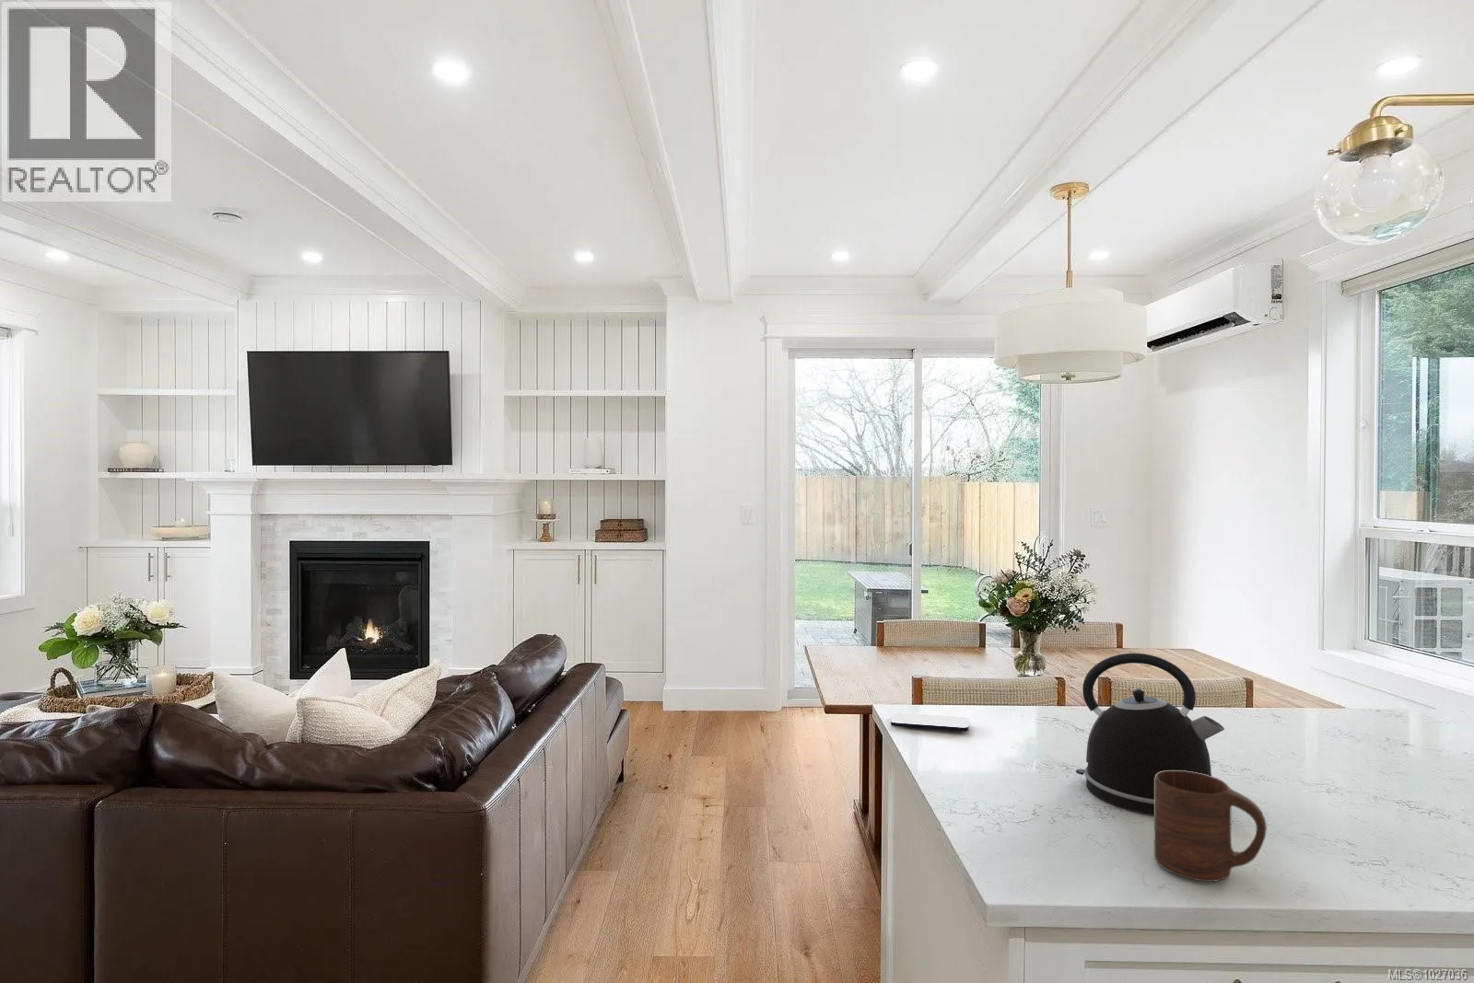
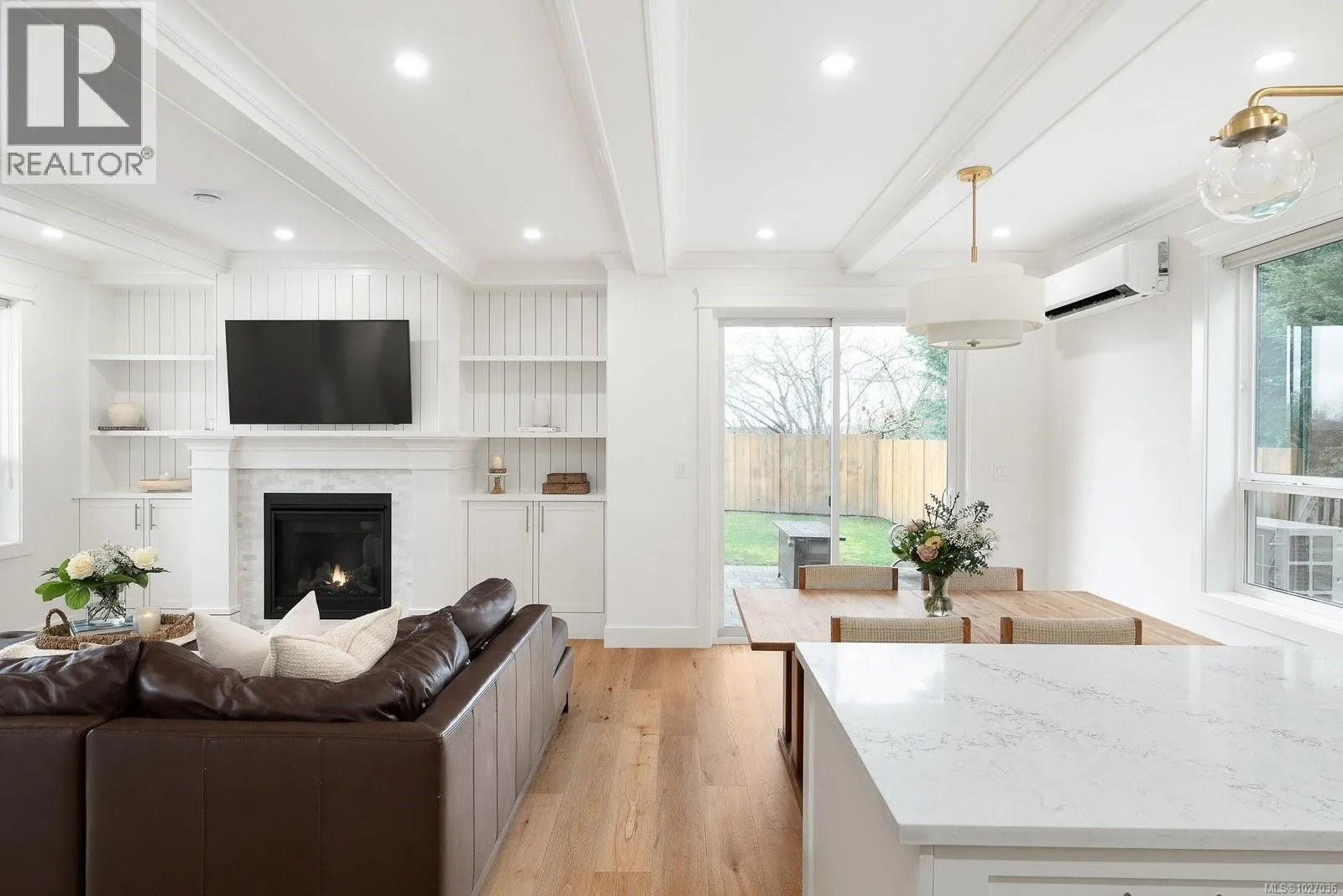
- kettle (1146, 723)
- smartphone (930, 722)
- cup (1203, 826)
